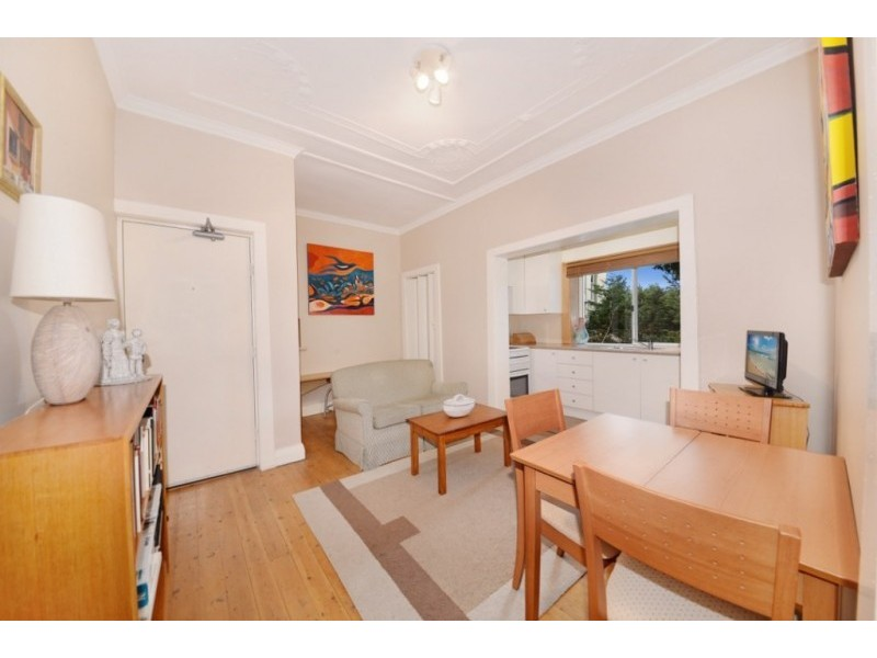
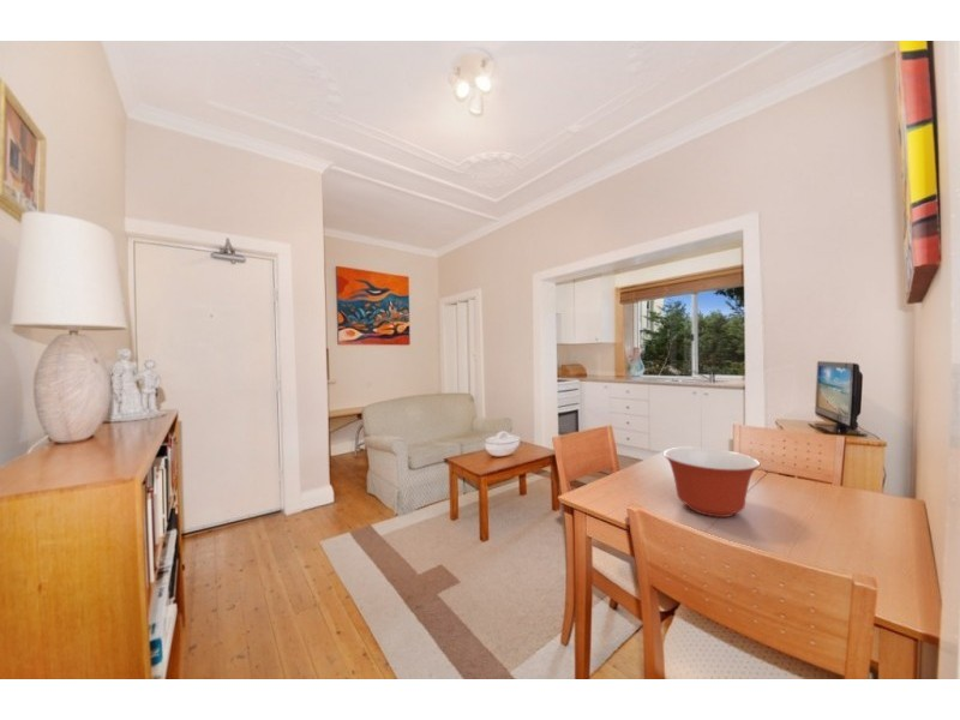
+ mixing bowl (708, 482)
